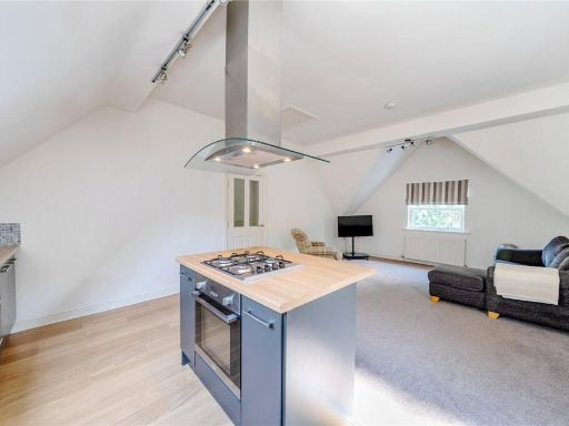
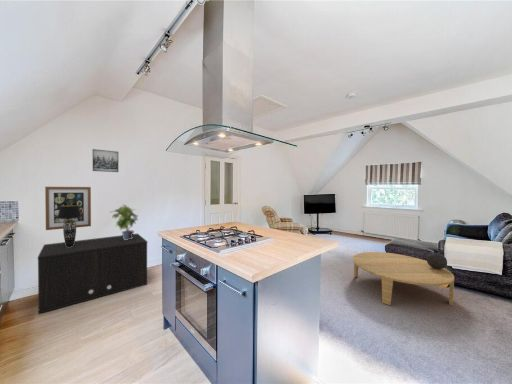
+ wall art (105, 161)
+ table lamp (69, 225)
+ storage cabinet (98, 265)
+ wall art (69, 204)
+ decorative sphere (436, 260)
+ potted plant (126, 221)
+ coffee table (397, 276)
